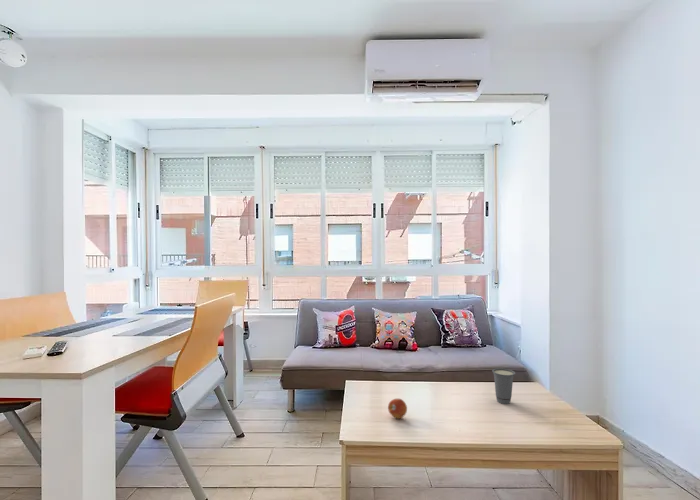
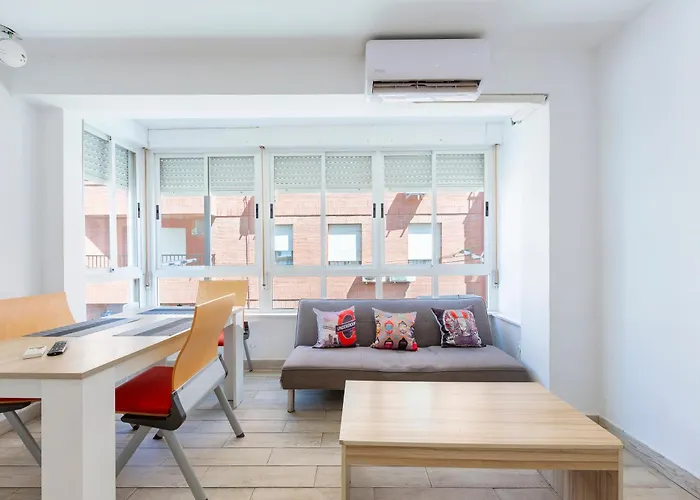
- fruit (397, 408)
- cup (503, 386)
